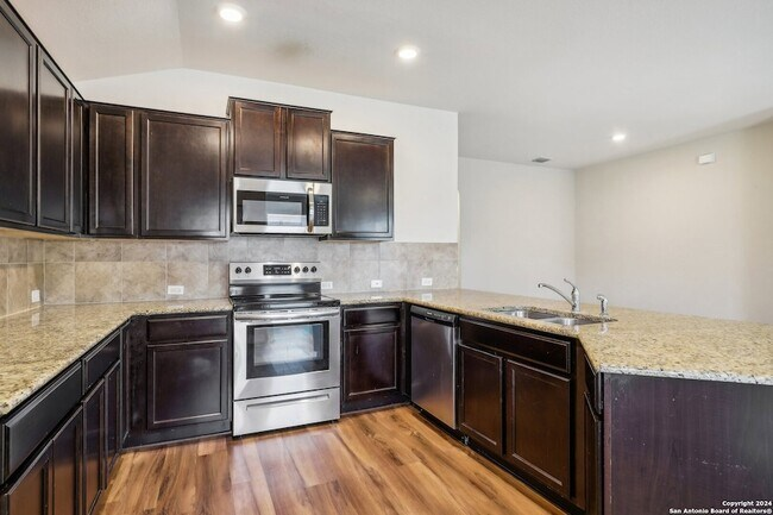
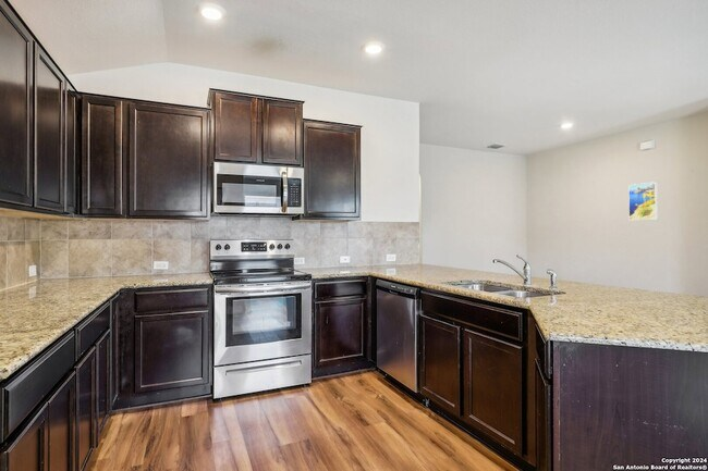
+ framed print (642, 201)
